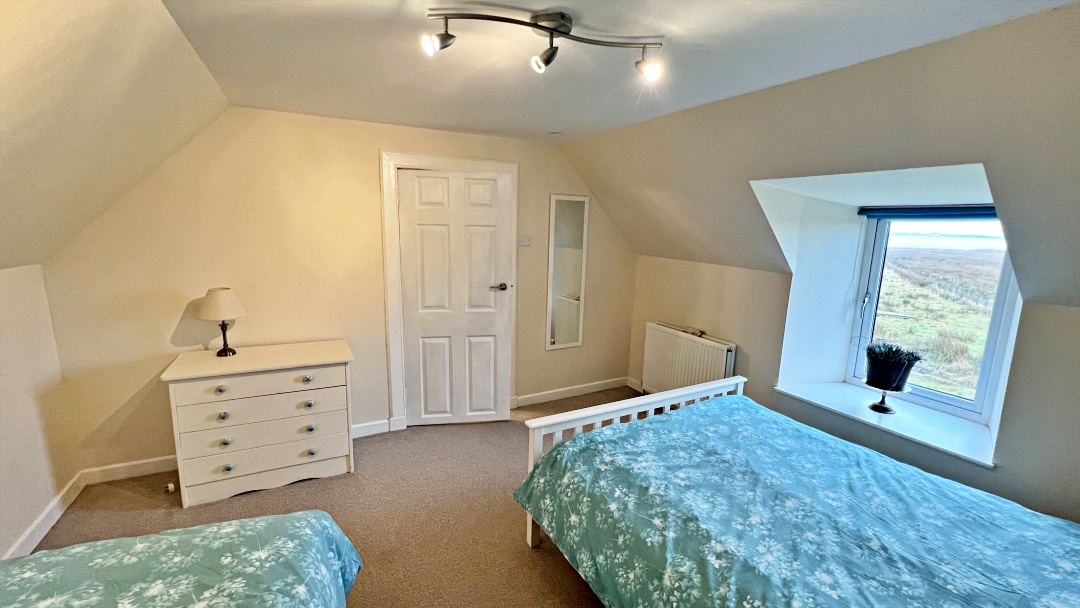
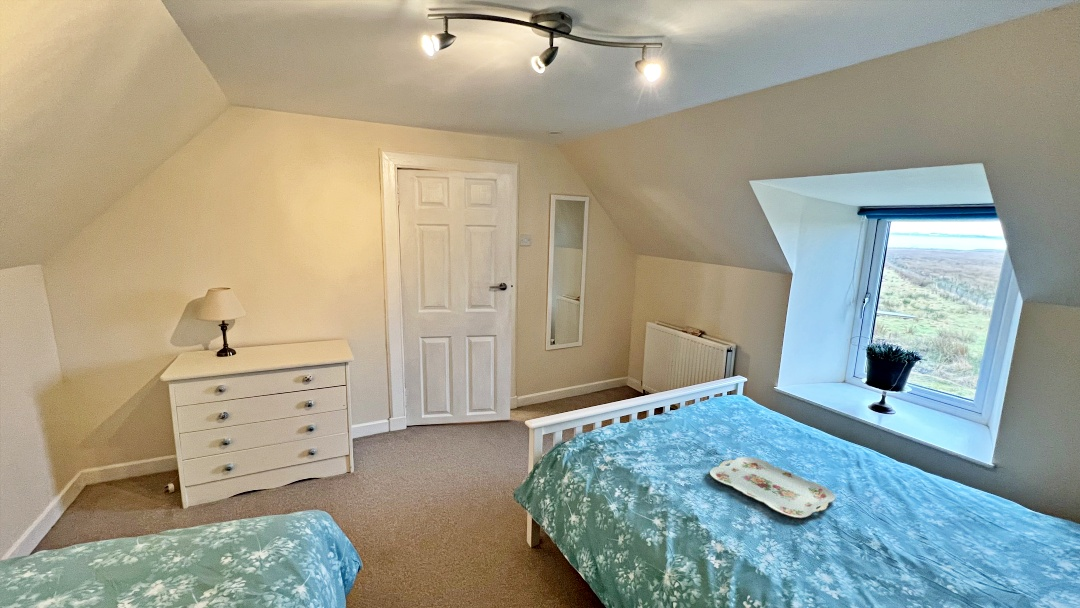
+ serving tray (769, 484)
